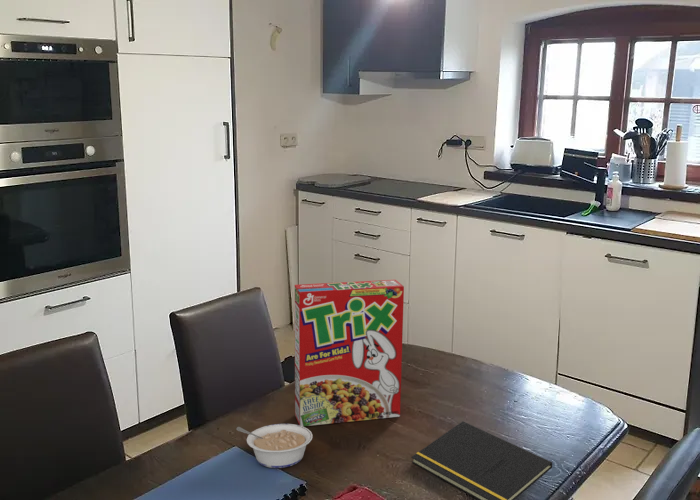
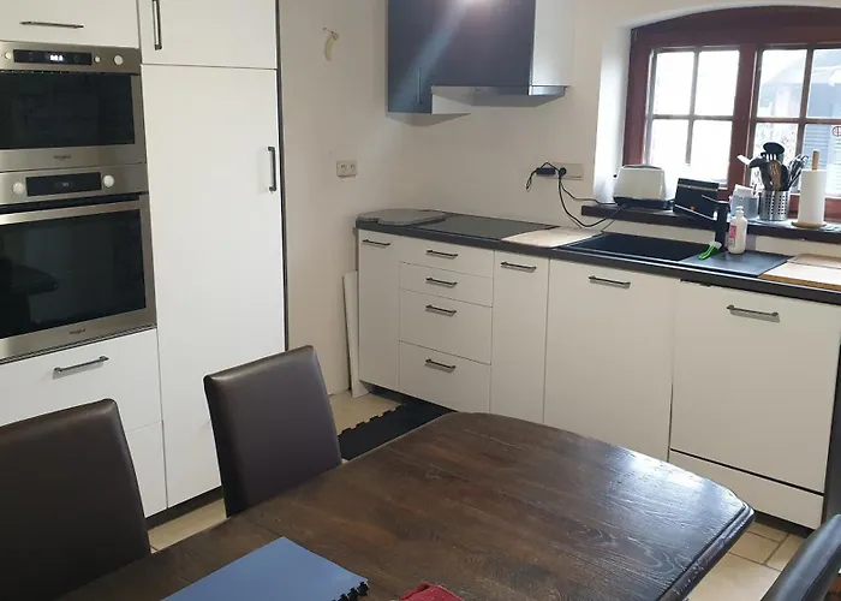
- cereal box (348, 351)
- legume (277, 445)
- notepad (480, 462)
